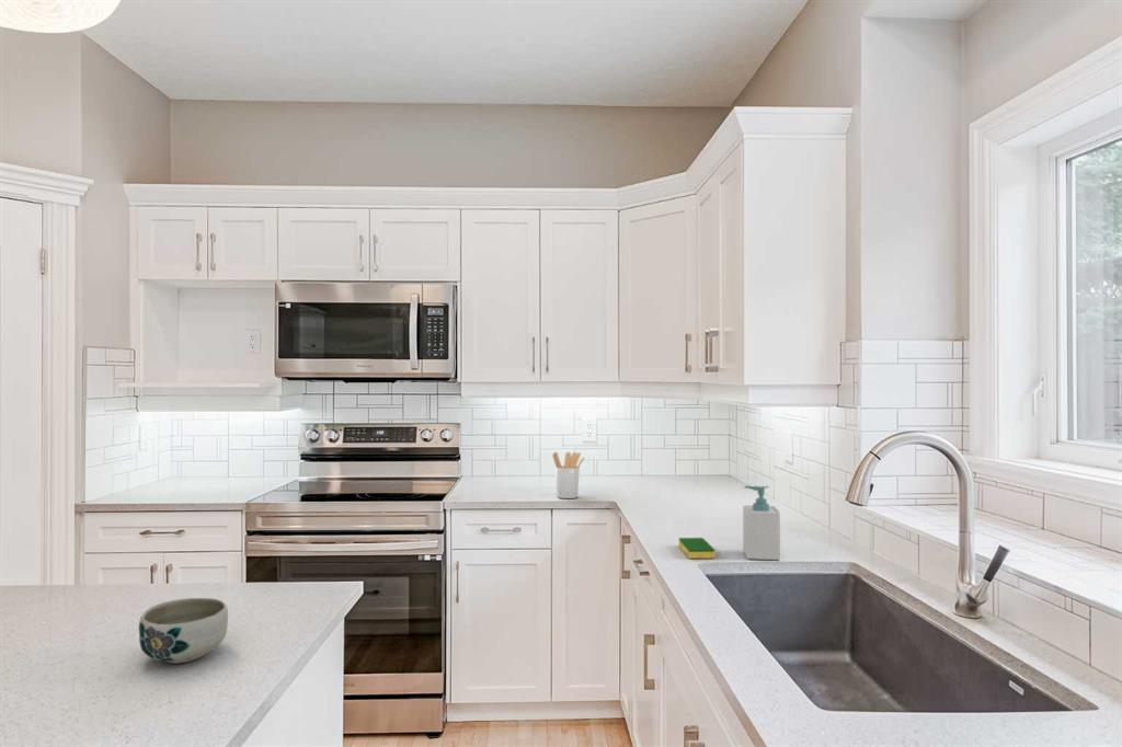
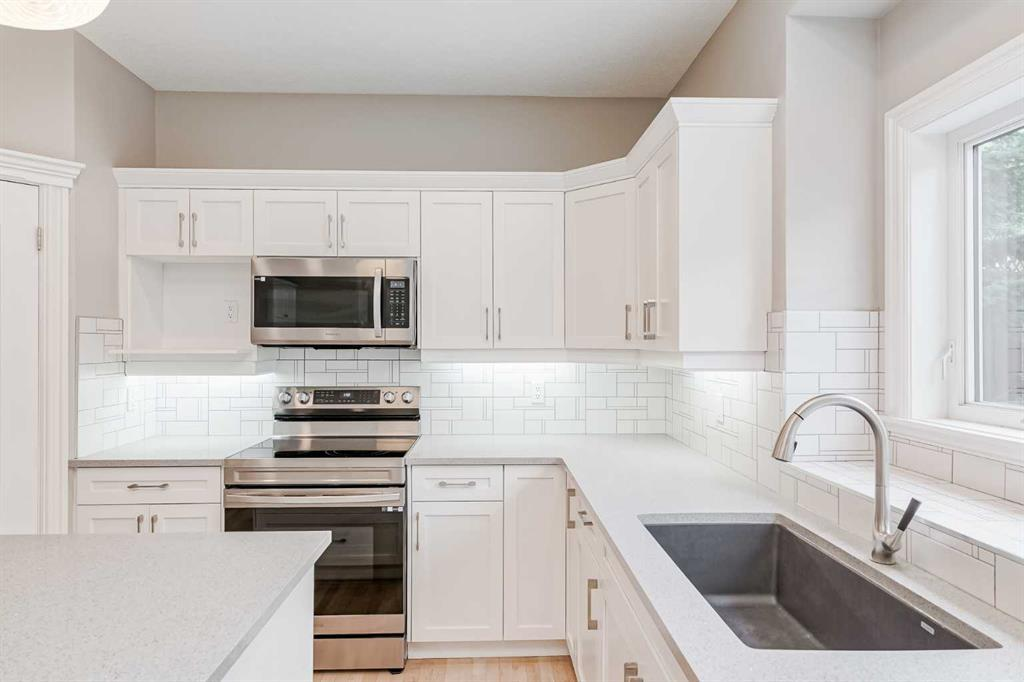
- utensil holder (569, 473)
- soap bottle (760, 520)
- bowl (184, 632)
- dish sponge (696, 548)
